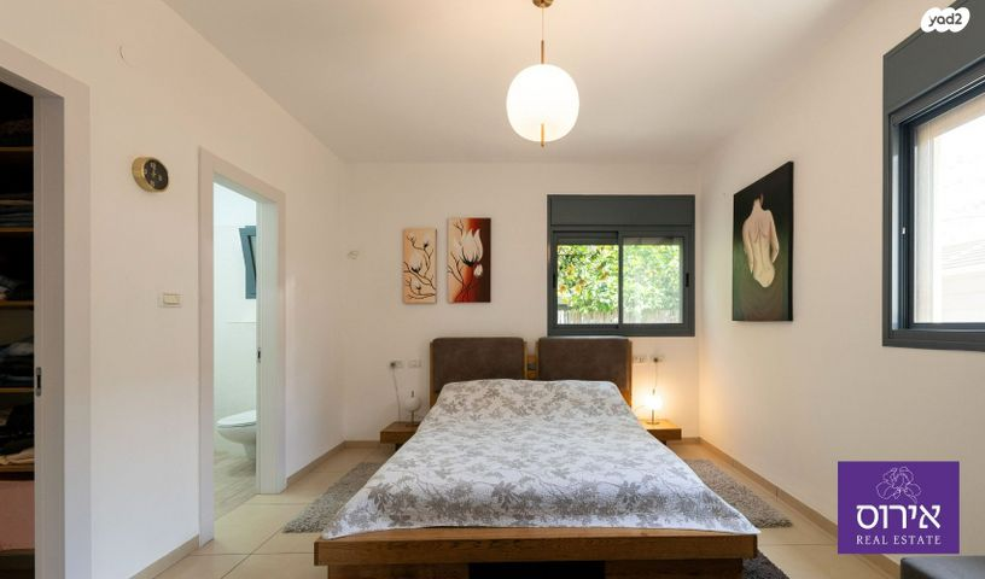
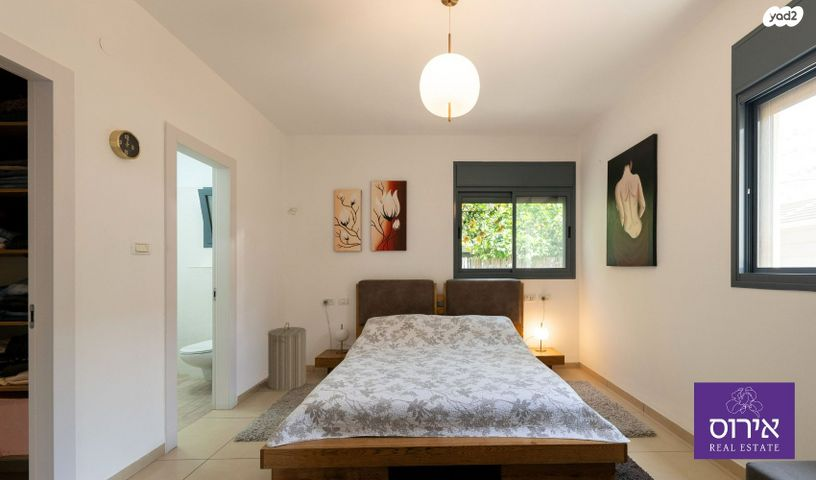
+ laundry hamper (287, 353)
